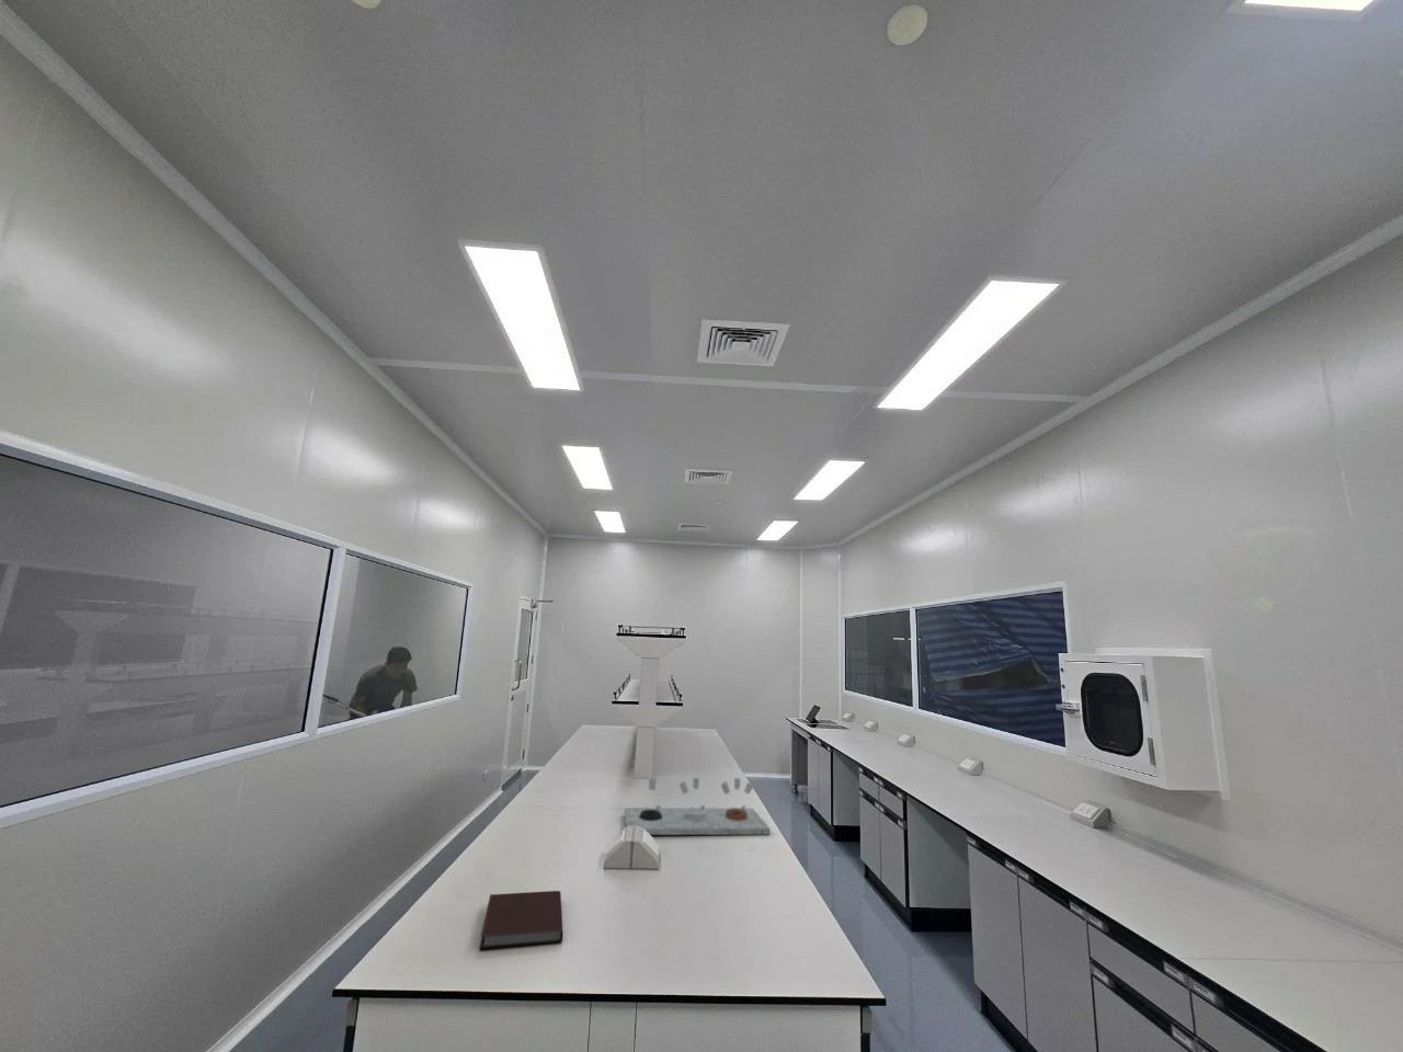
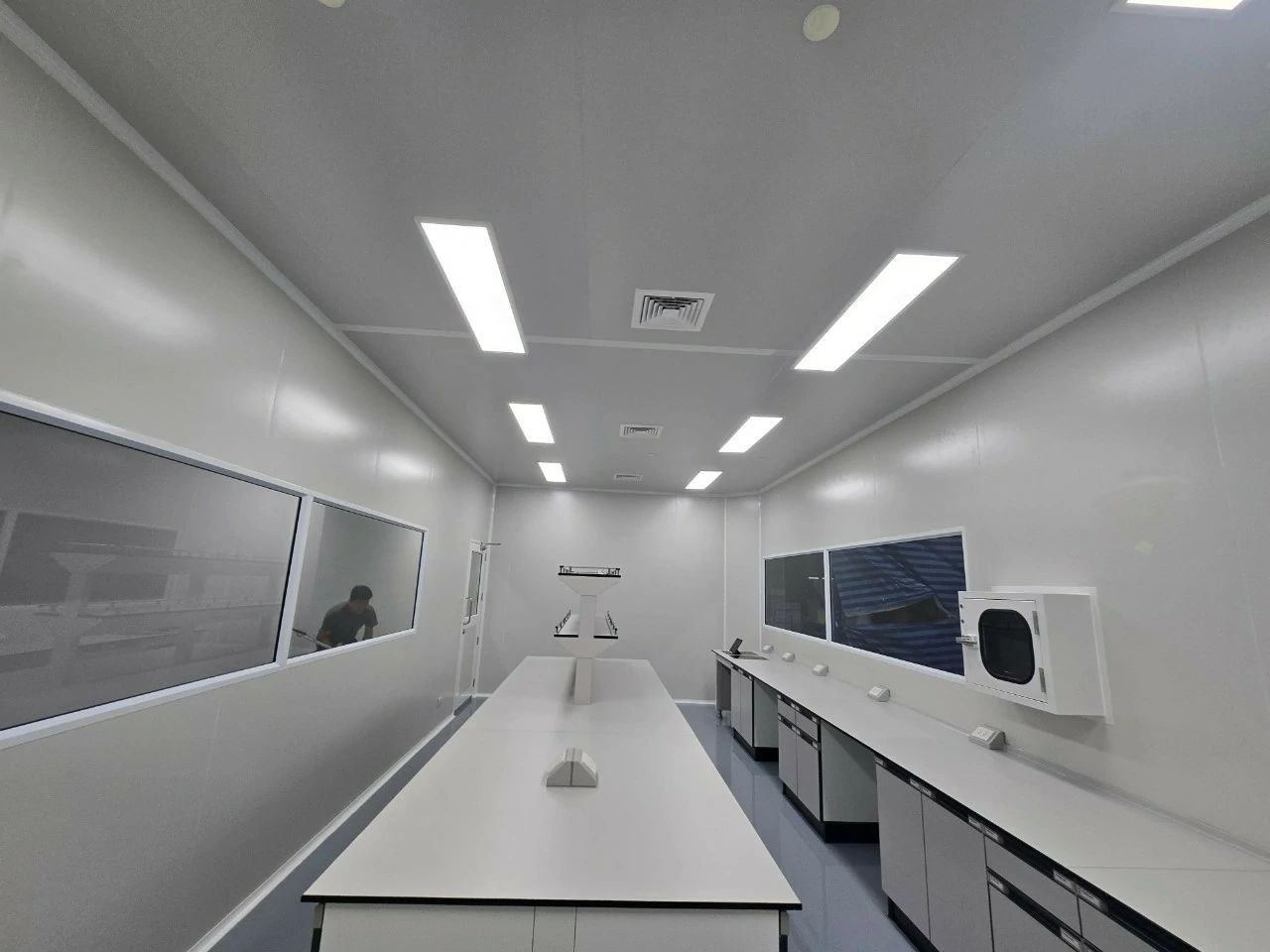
- laboratory equipment (692, 807)
- notebook (524, 917)
